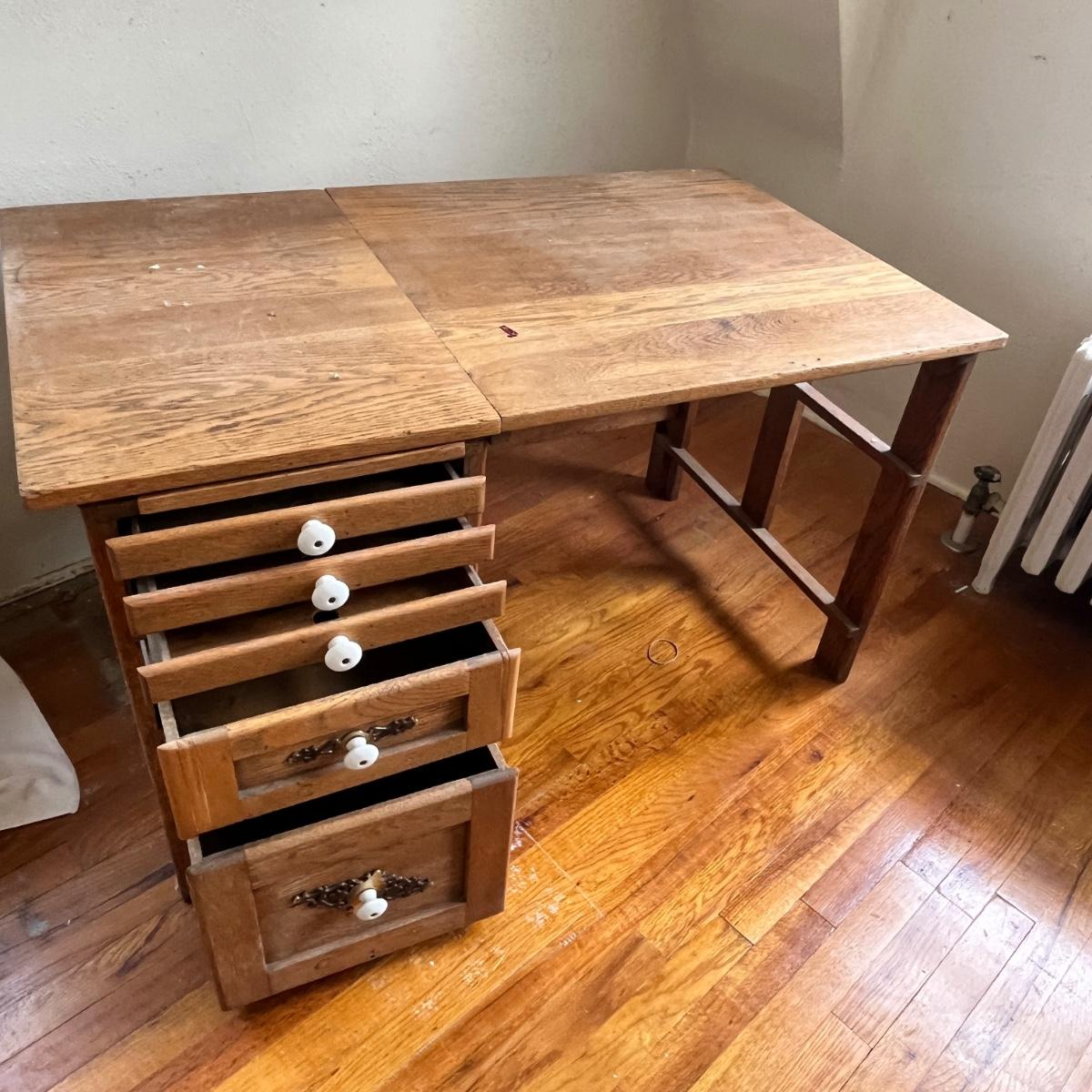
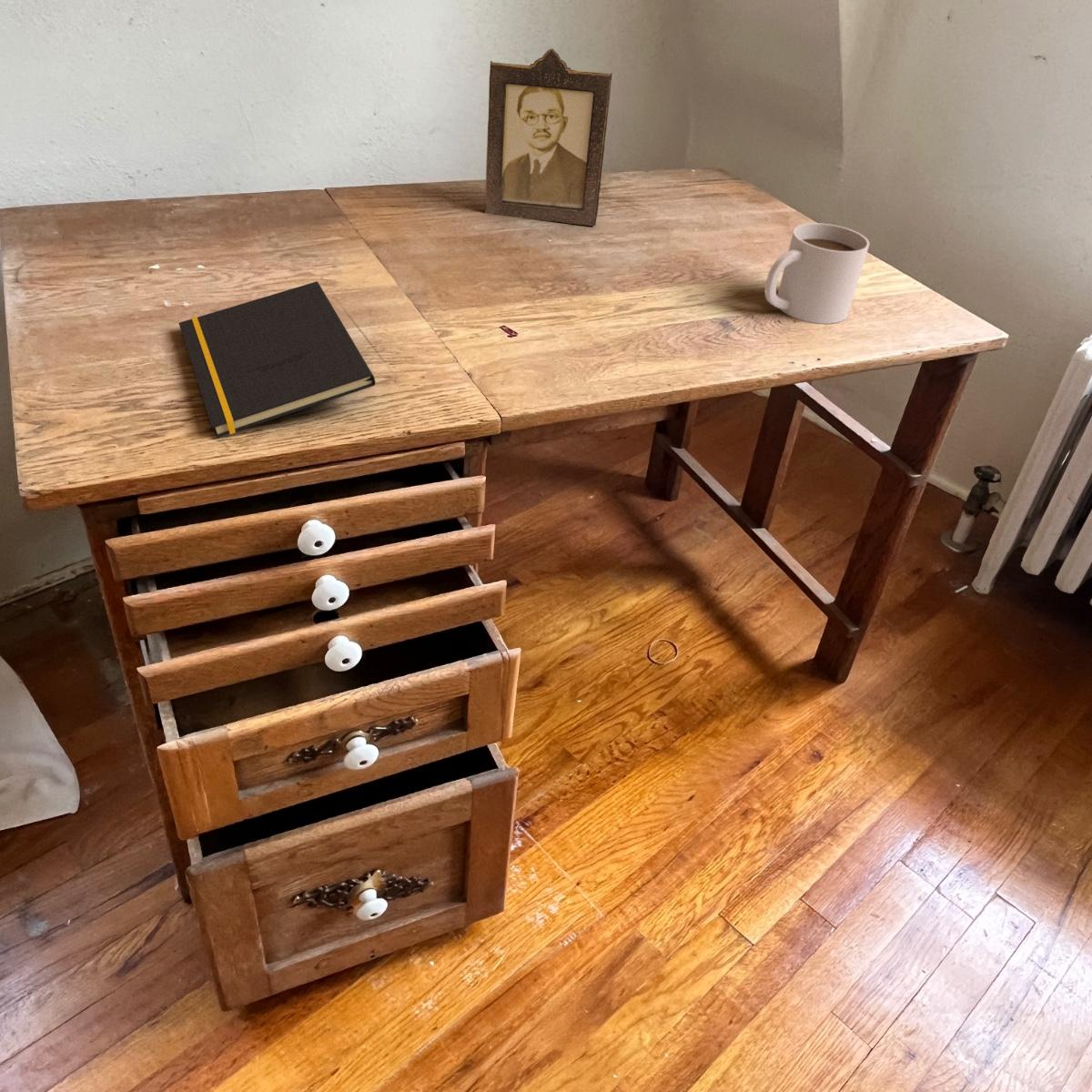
+ notepad (271, 352)
+ photo frame (548, 131)
+ mug (808, 275)
